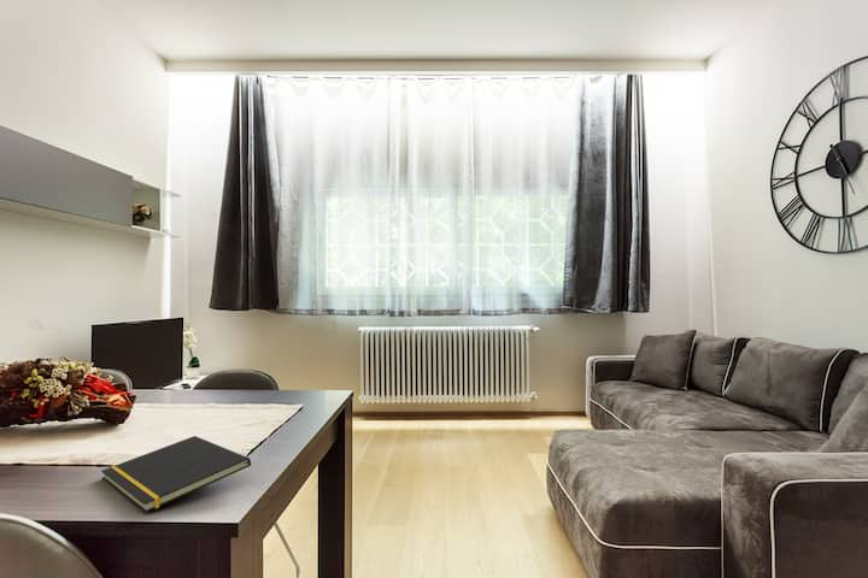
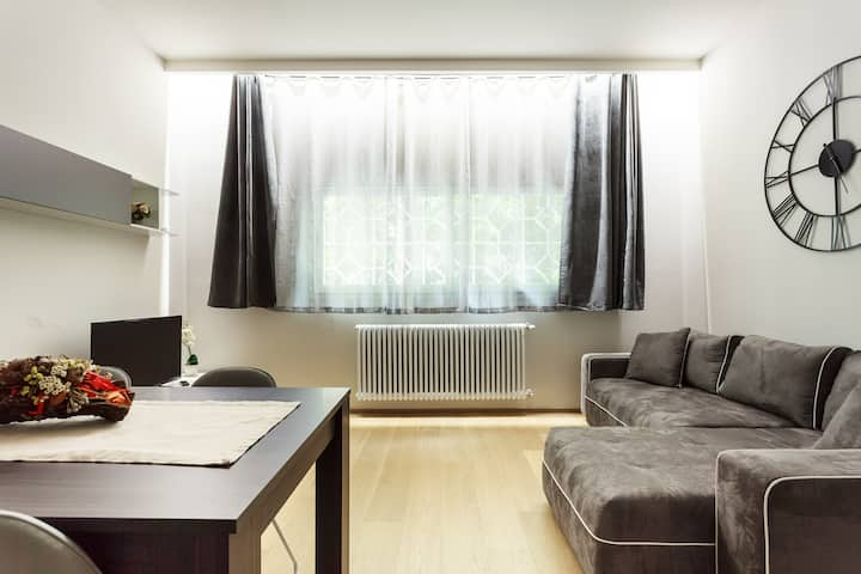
- notepad (174, 467)
